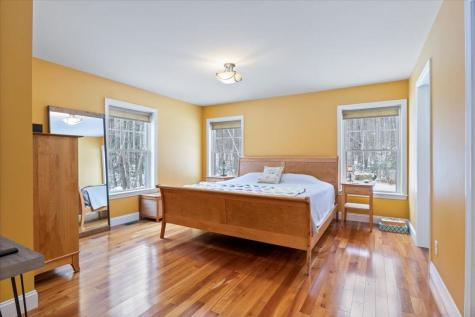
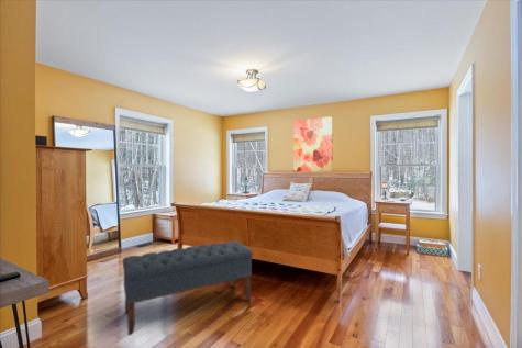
+ wall art (312, 145)
+ bench (190, 278)
